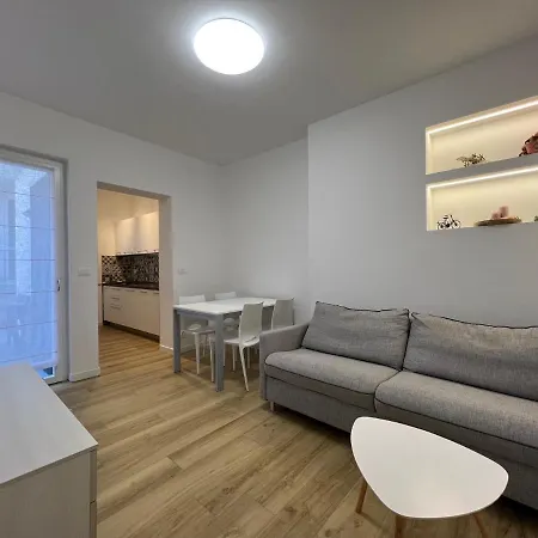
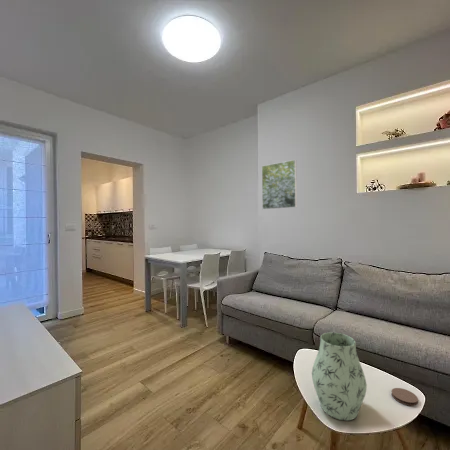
+ coaster (404, 396)
+ vase (338, 373)
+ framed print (278, 185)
